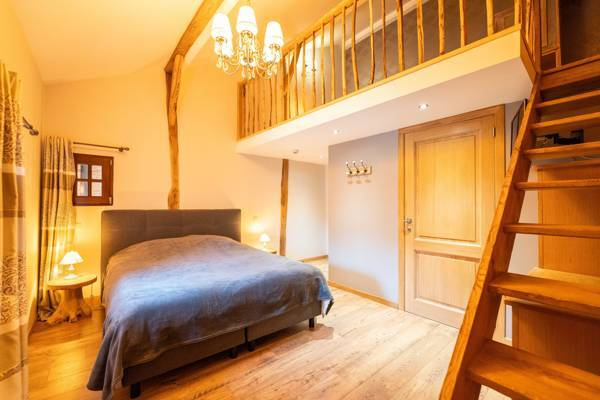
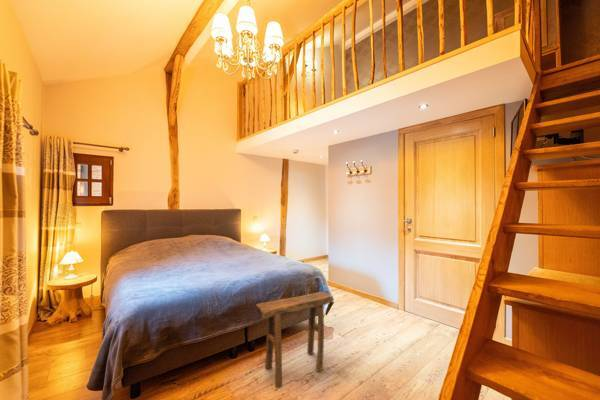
+ stool (308, 333)
